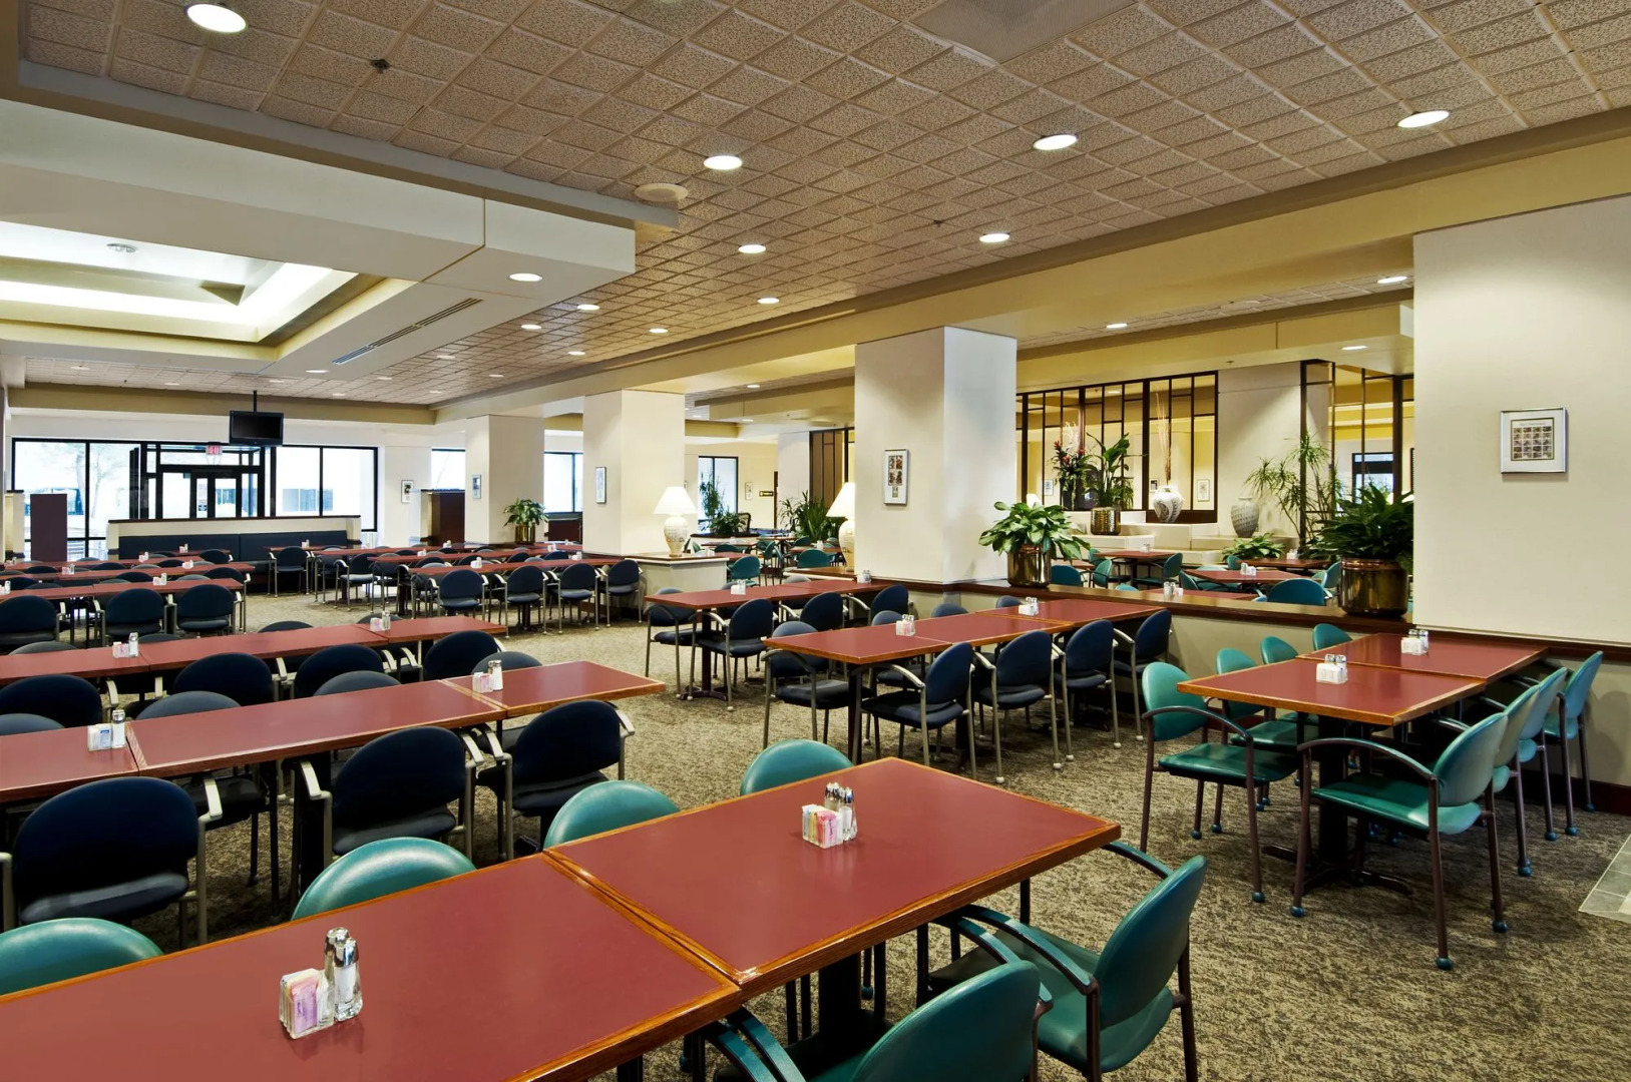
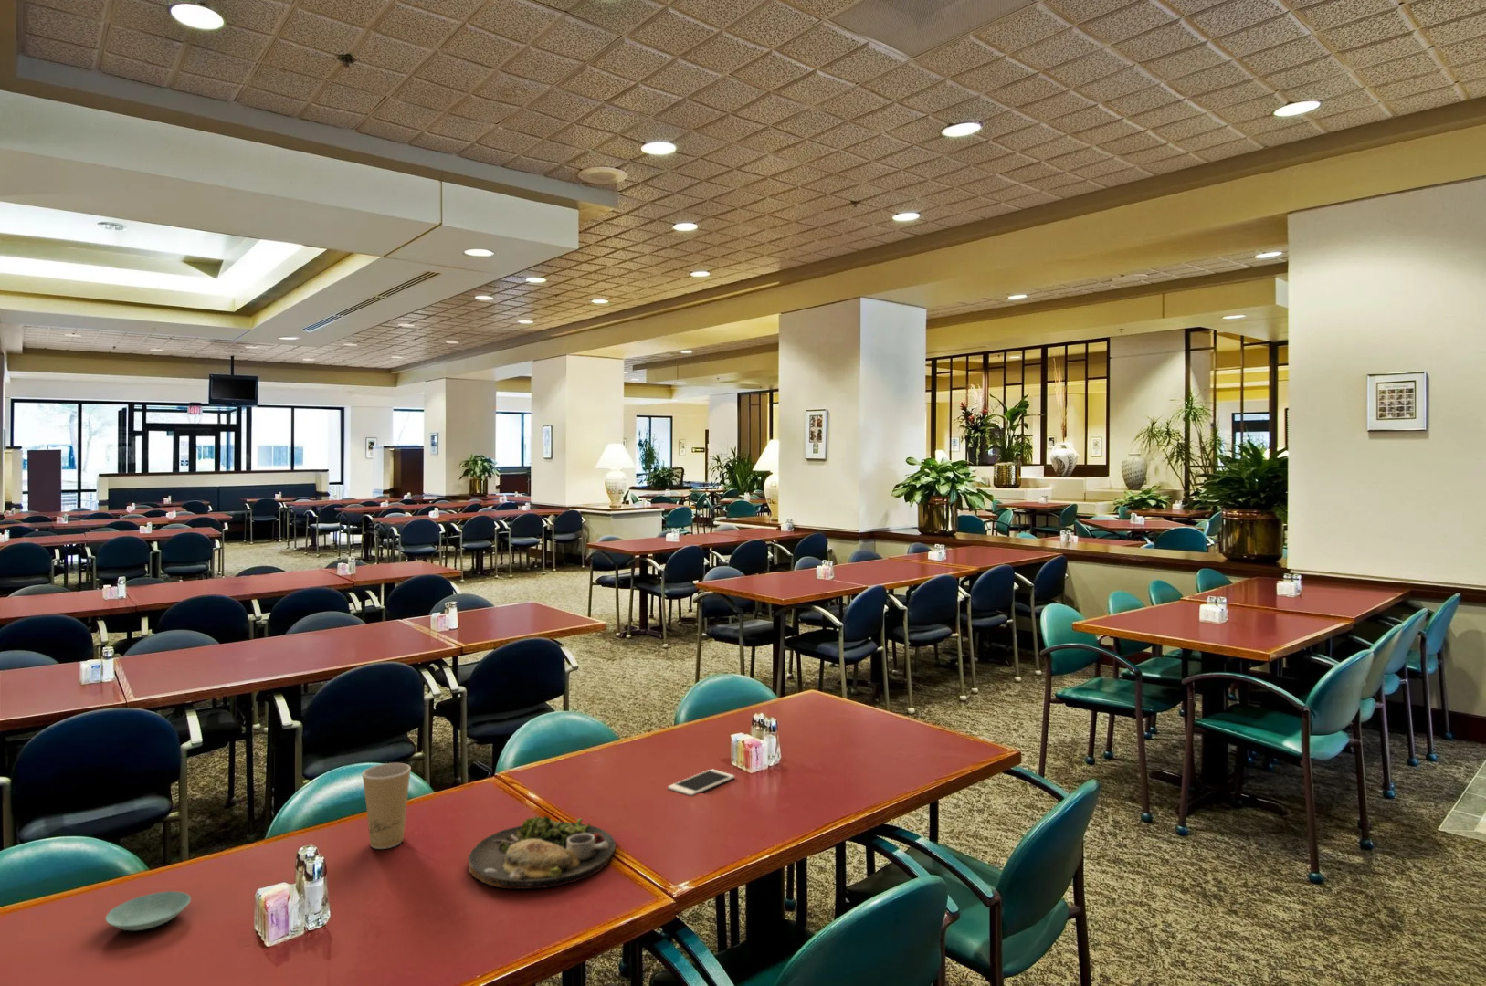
+ cell phone (701, 781)
+ saucer (149, 913)
+ paper cup (386, 807)
+ dinner plate (544, 841)
